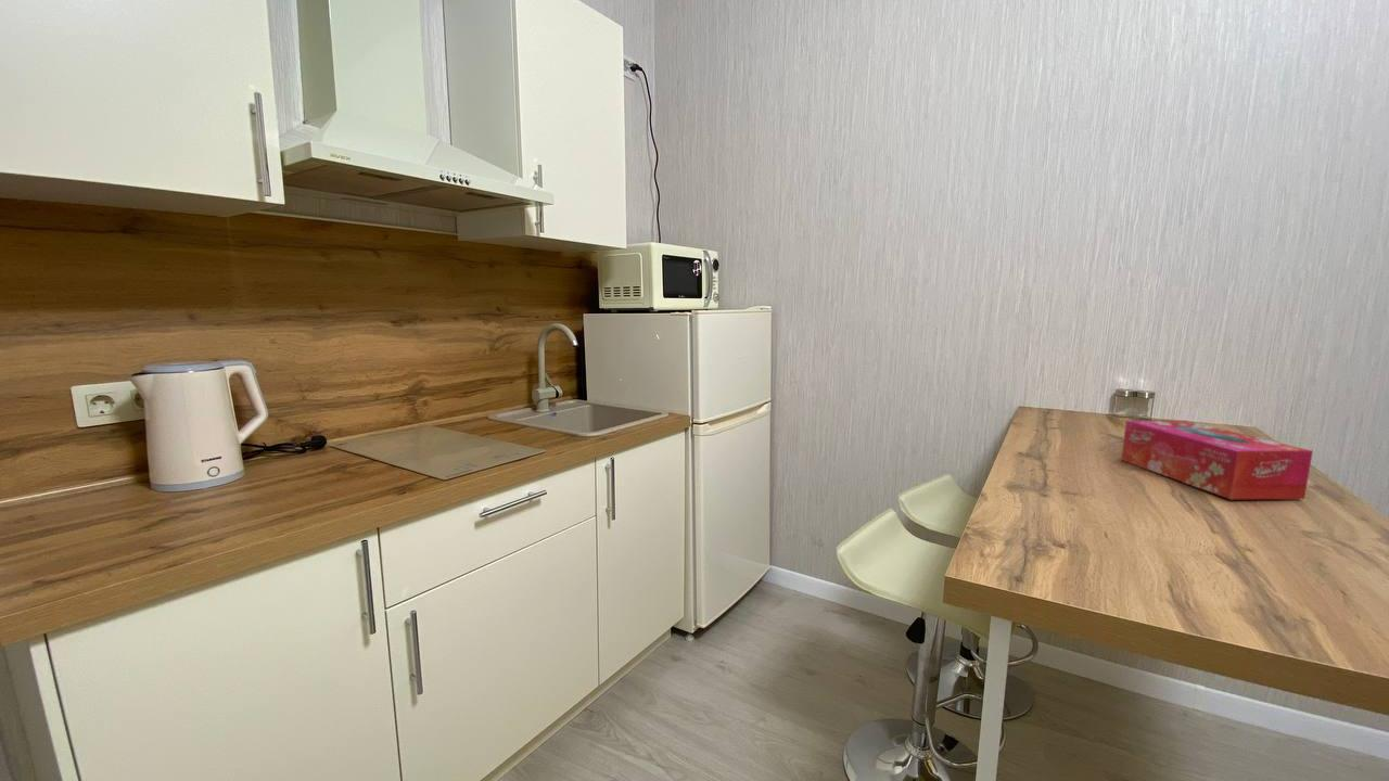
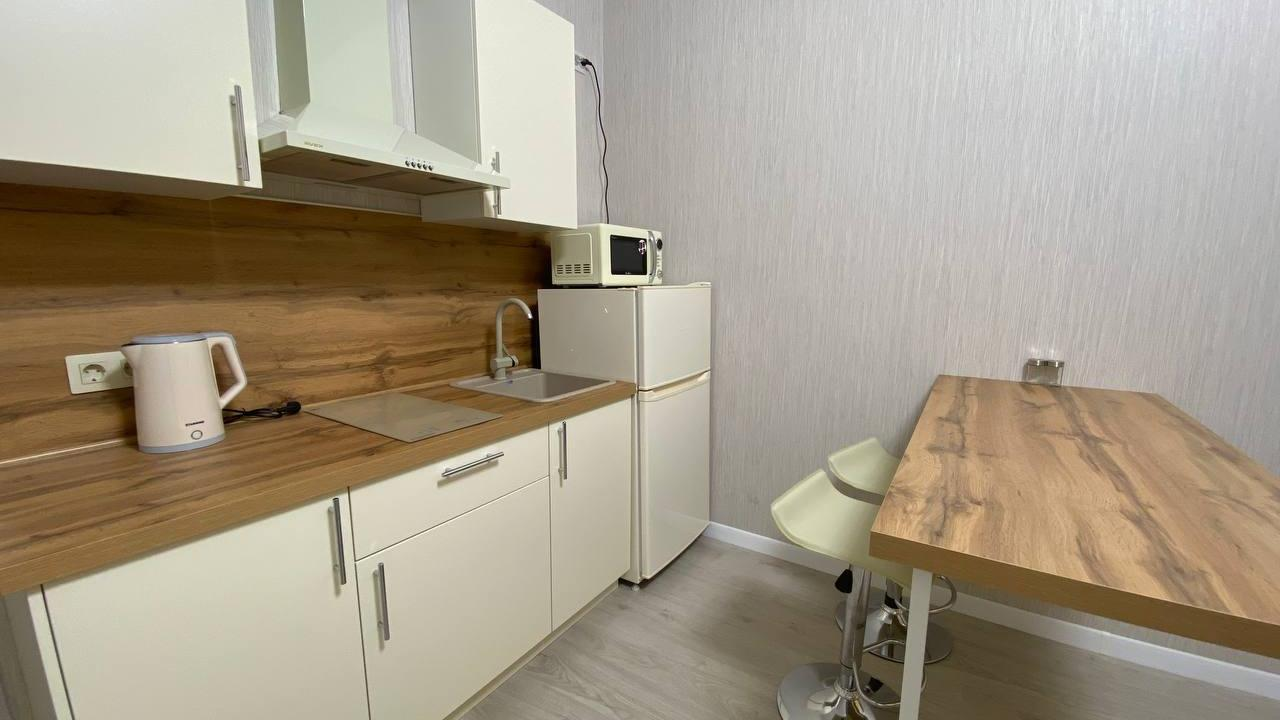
- tissue box (1206, 456)
